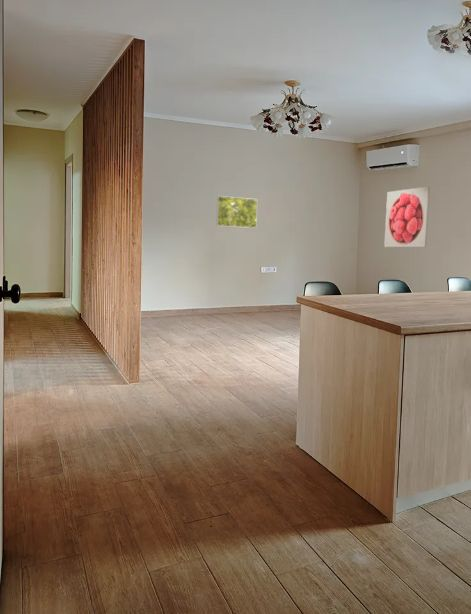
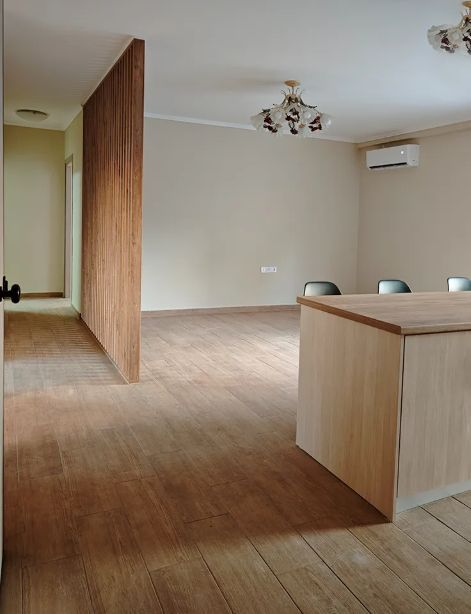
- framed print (237, 212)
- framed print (405, 218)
